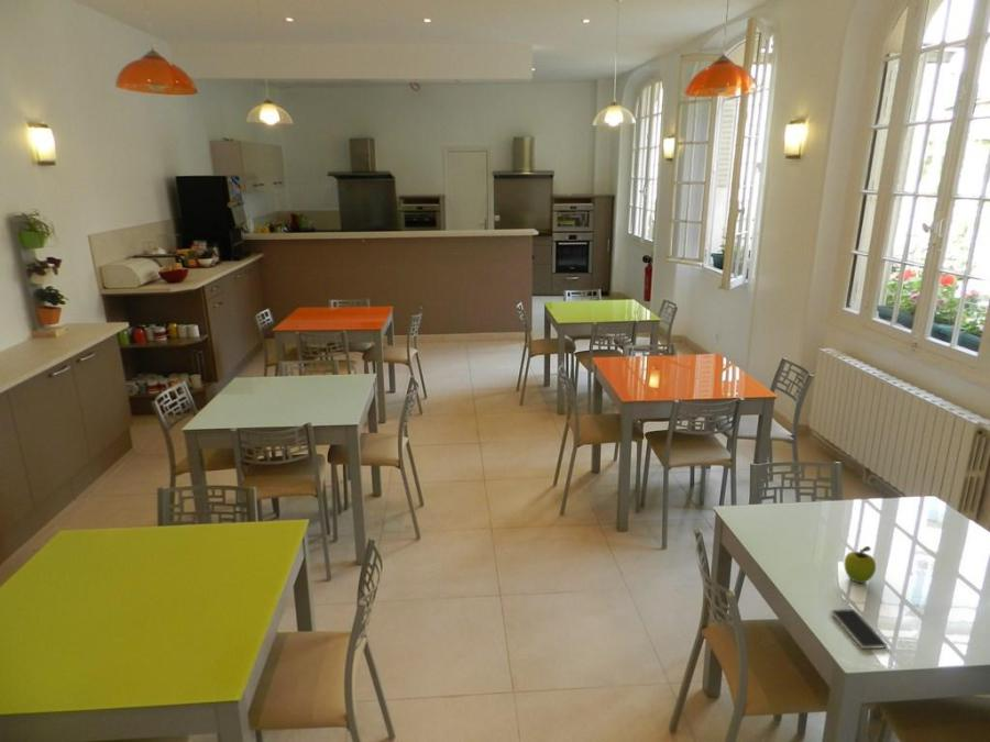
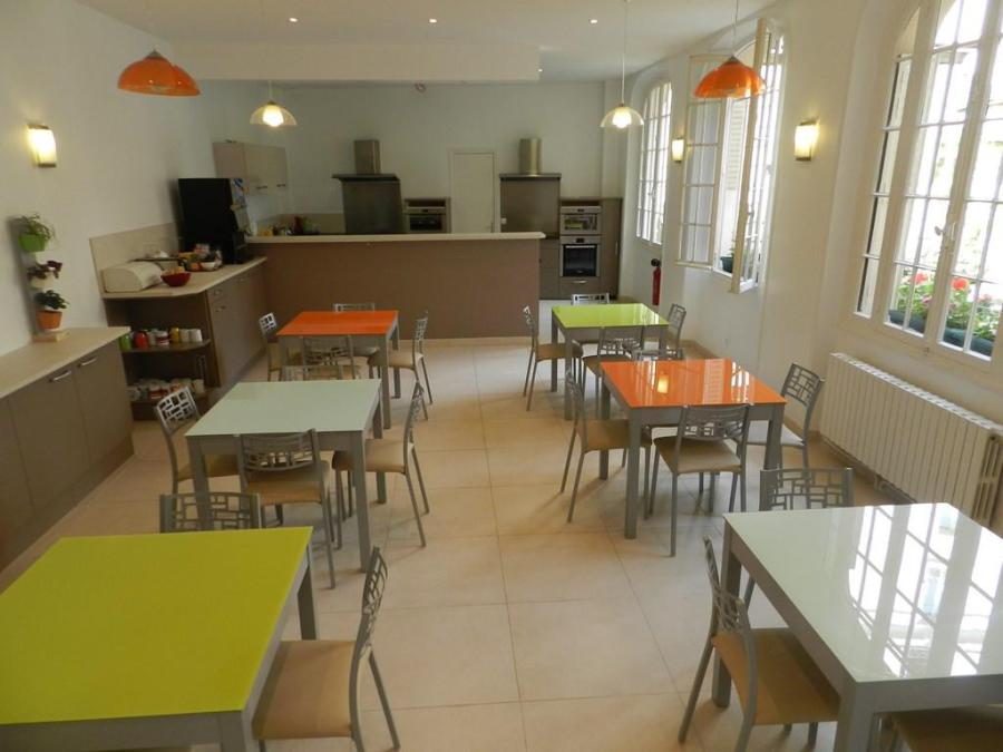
- smartphone (857, 628)
- fruit (860, 563)
